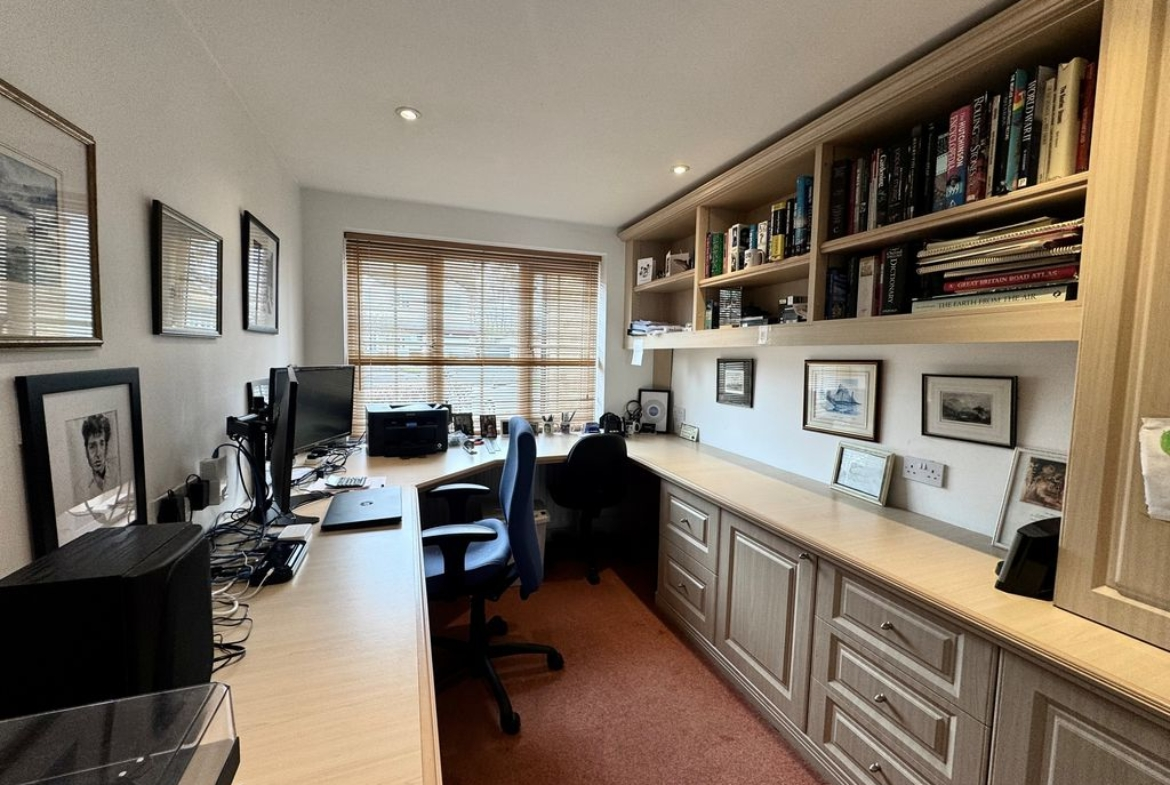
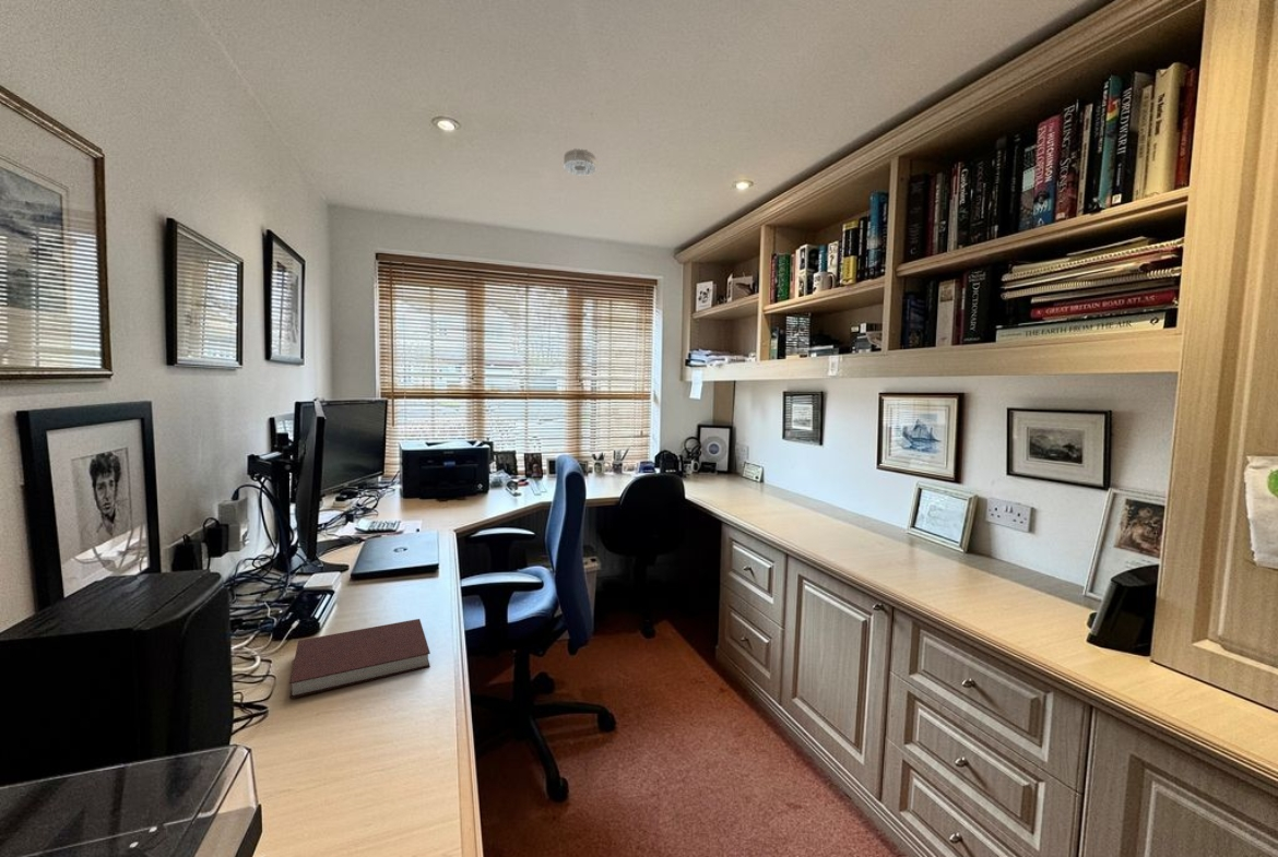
+ notebook (363, 653)
+ smoke detector (580, 162)
